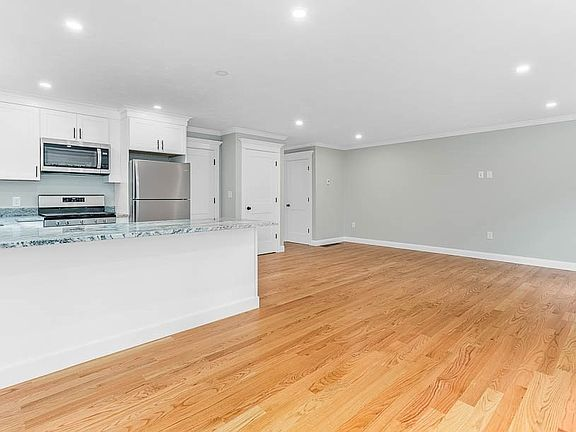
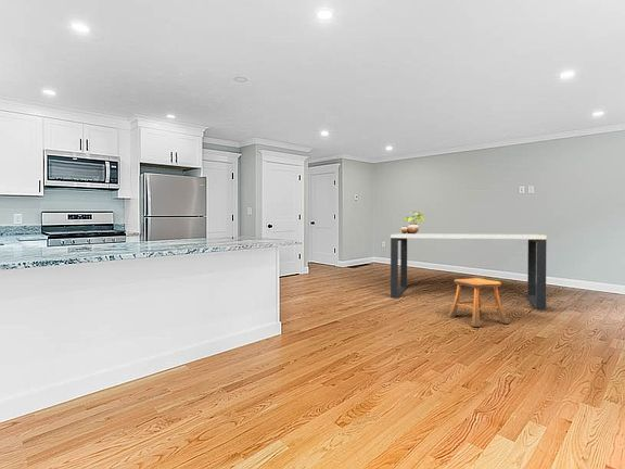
+ stool (476, 300)
+ potted plant (412, 223)
+ dining table (462, 238)
